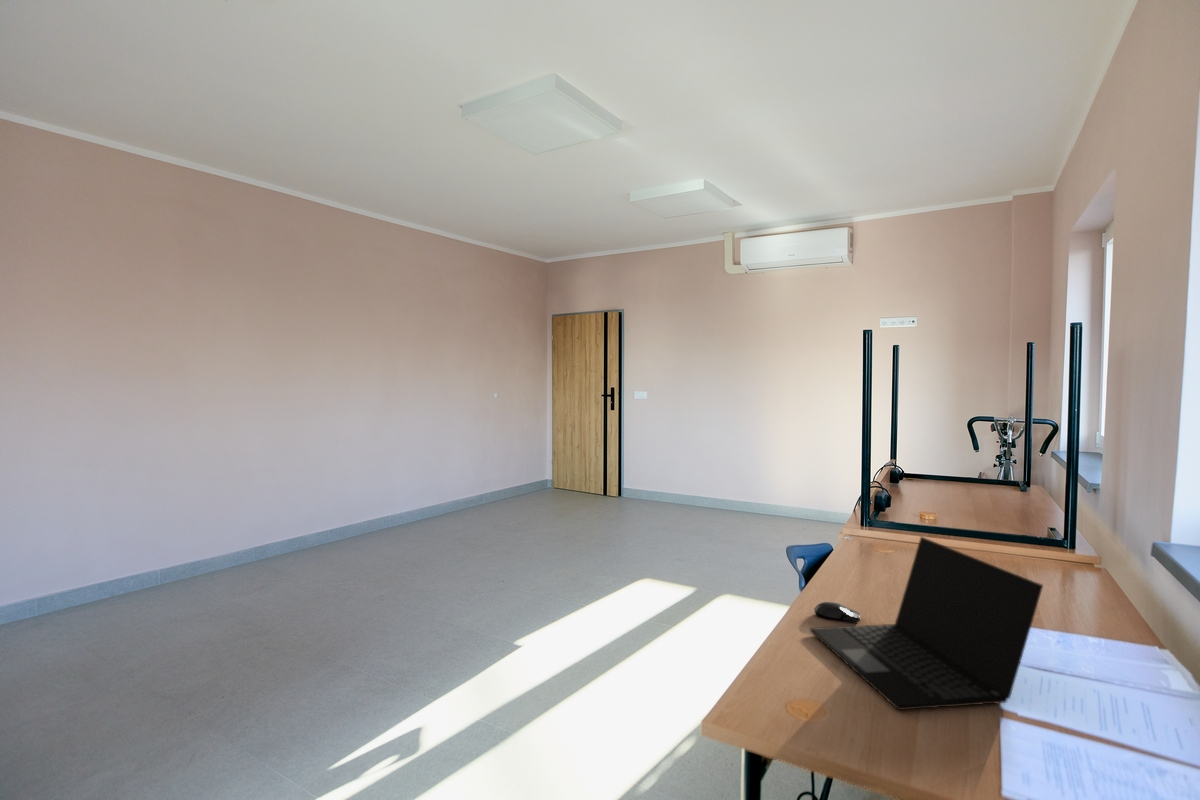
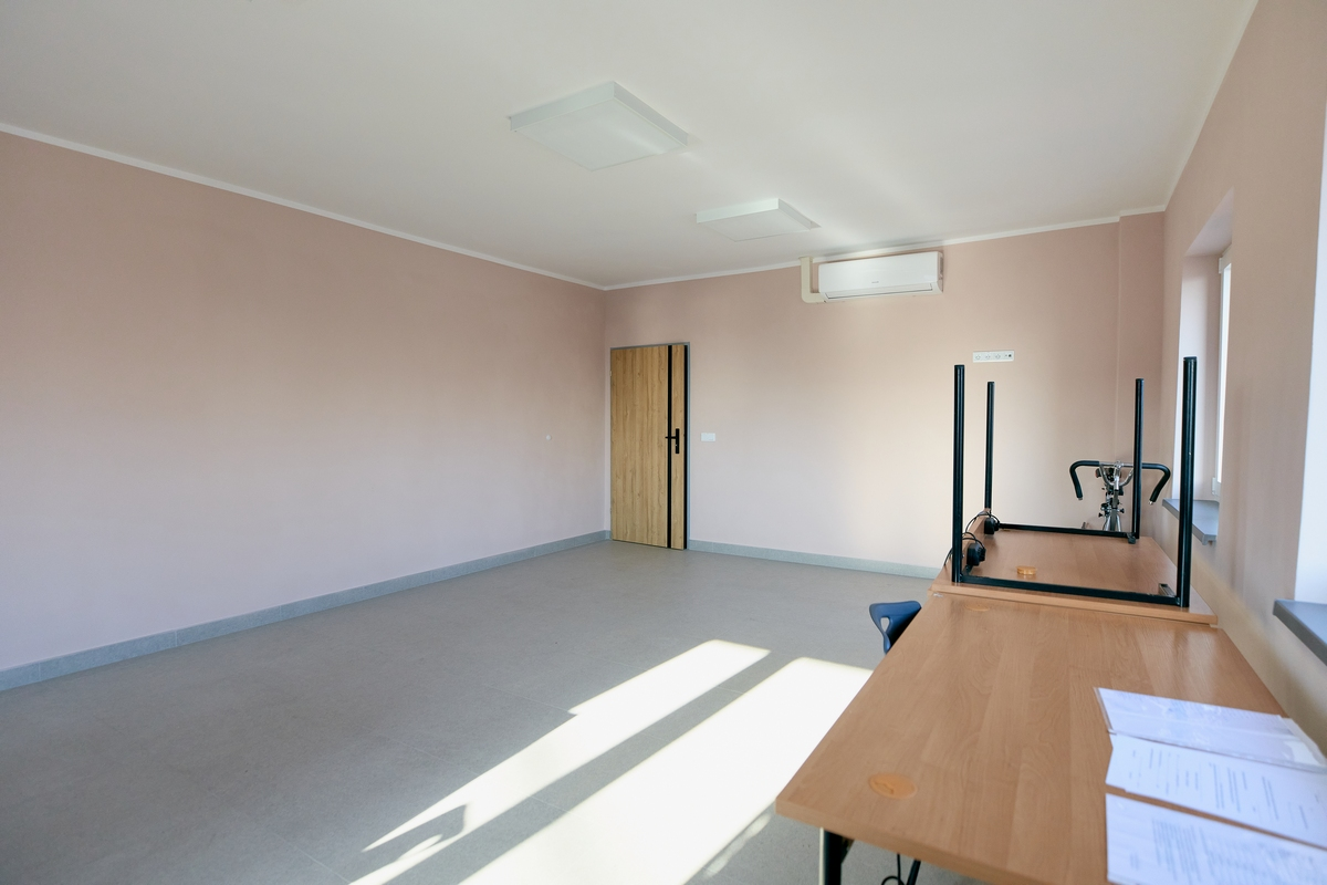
- computer mouse (838, 610)
- laptop (912, 611)
